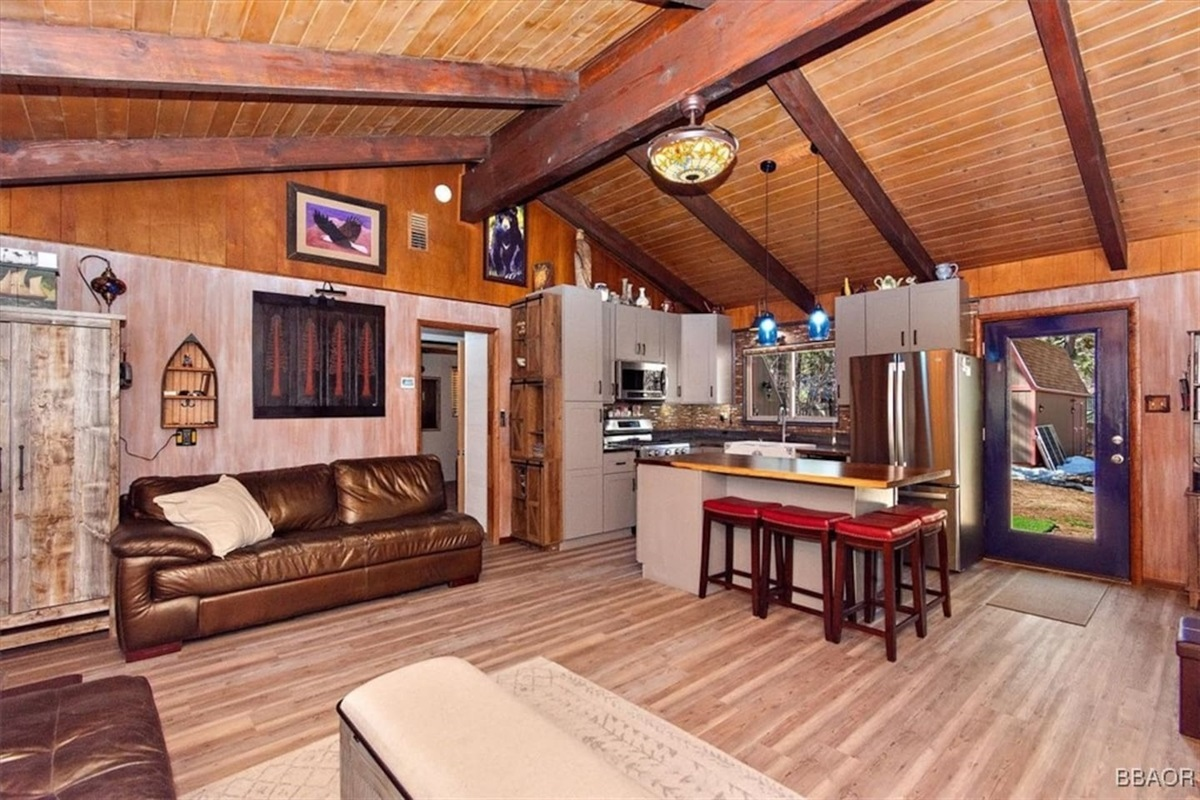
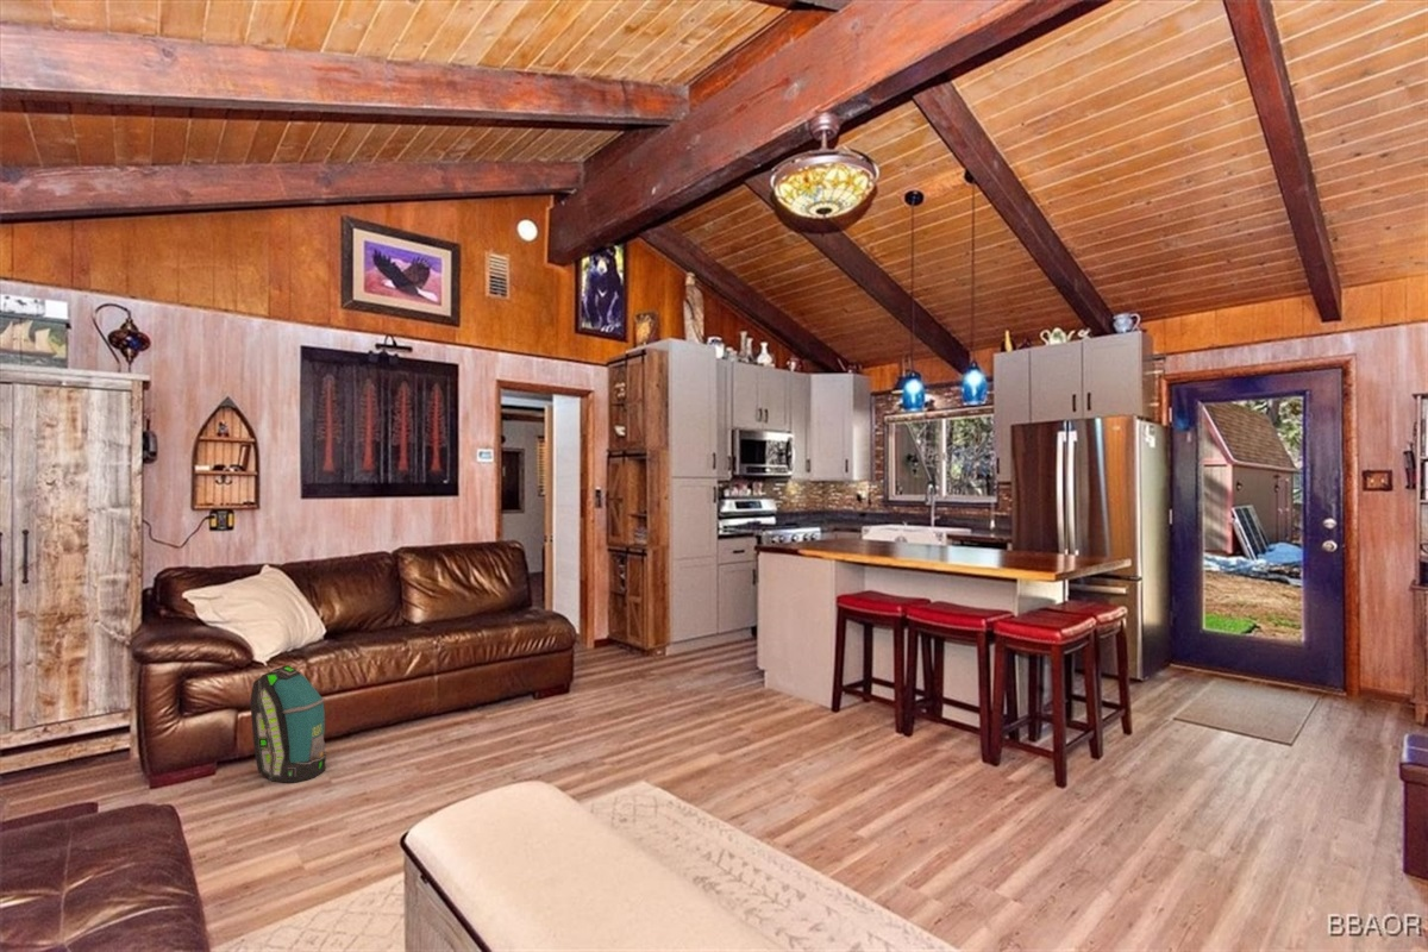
+ backpack (288, 720)
